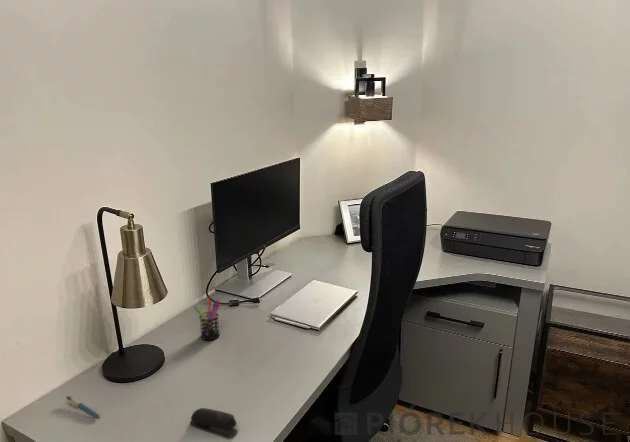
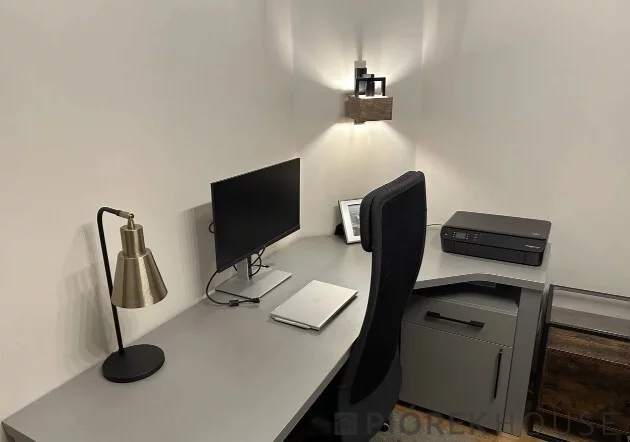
- pen (81, 407)
- pen holder (207, 317)
- stapler (212, 419)
